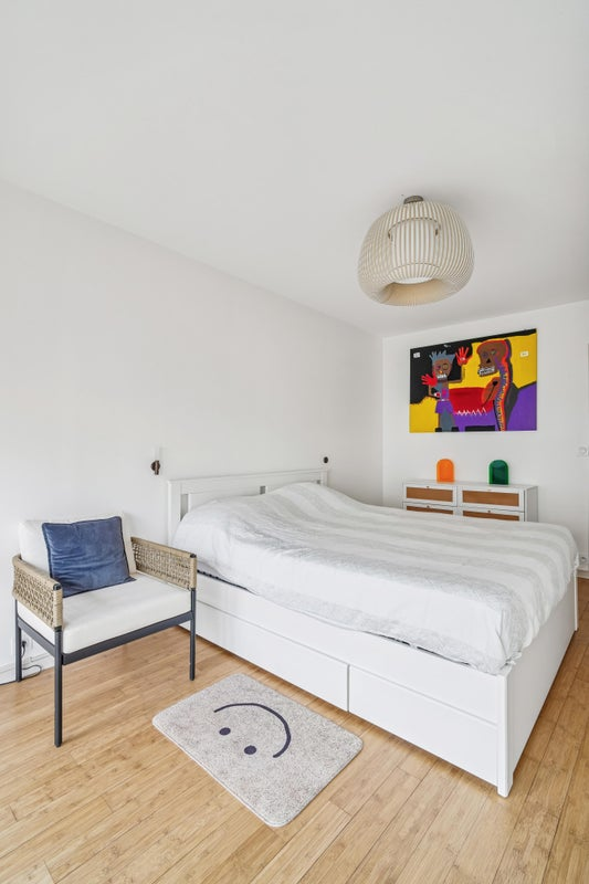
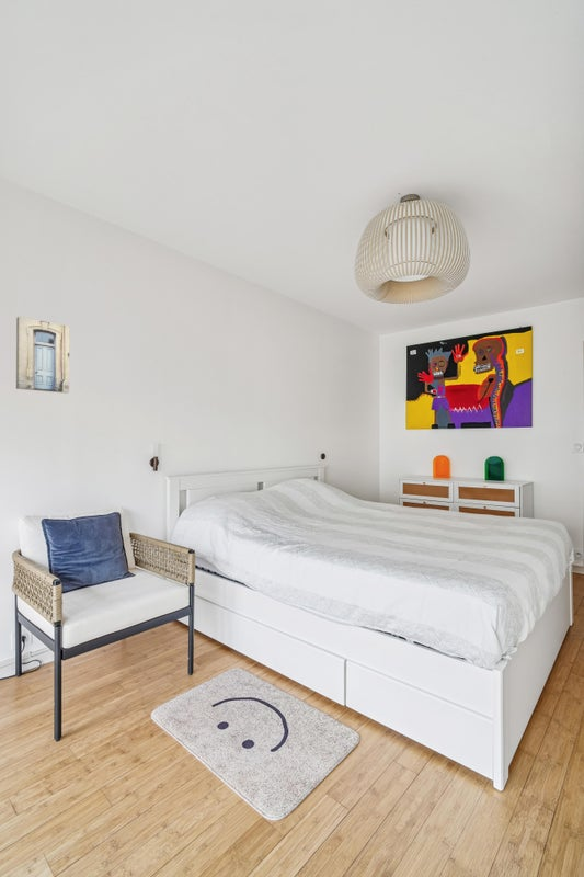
+ wall art (43, 356)
